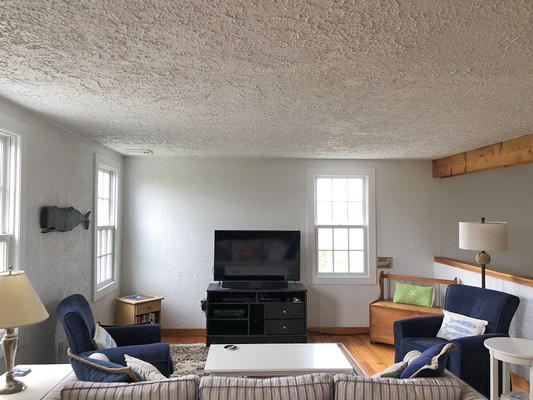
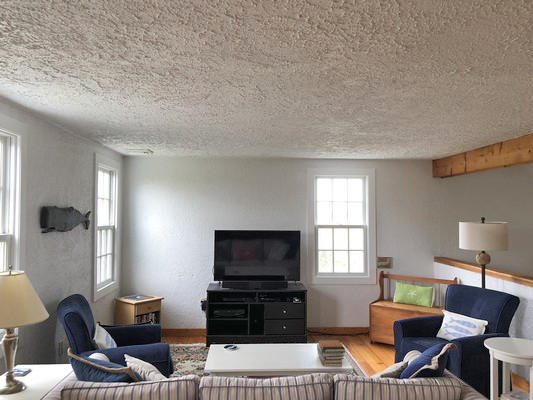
+ book stack (330, 352)
